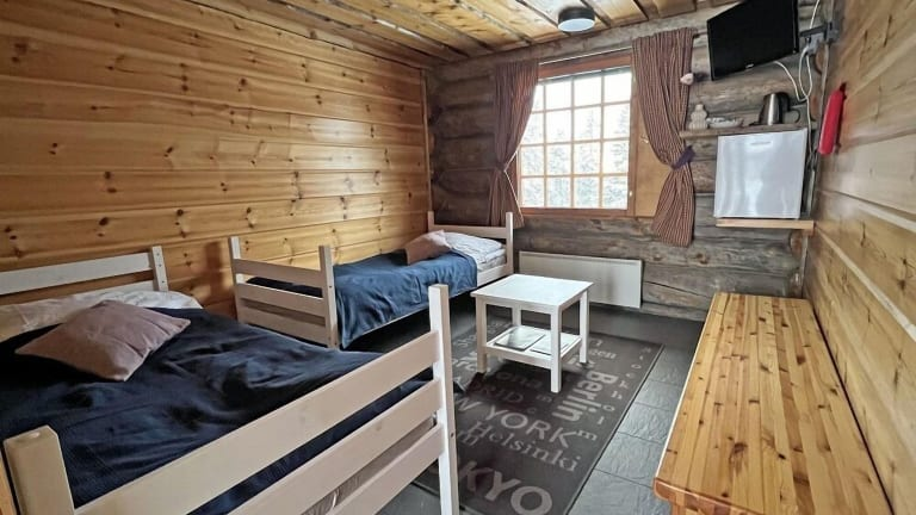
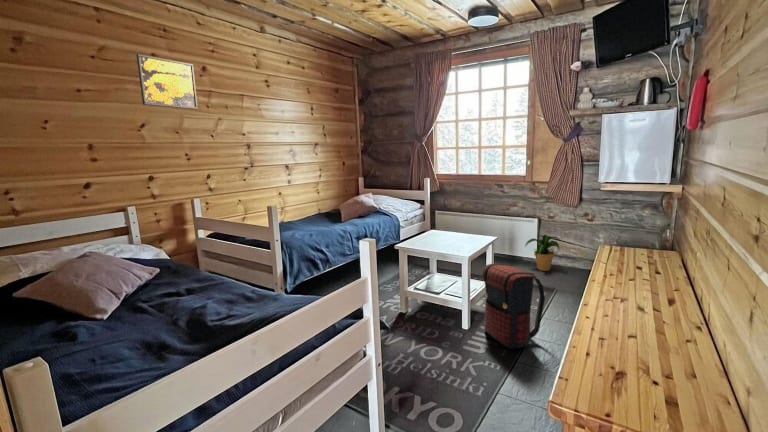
+ satchel (511, 302)
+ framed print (169, 83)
+ potted plant (544, 253)
